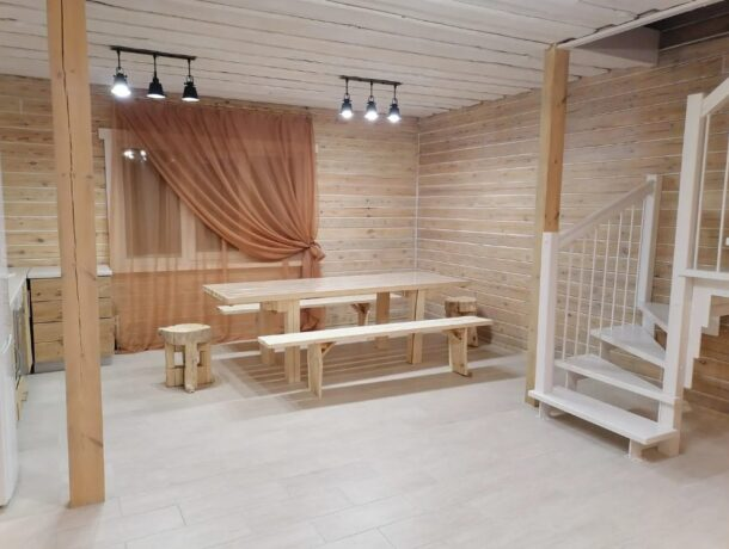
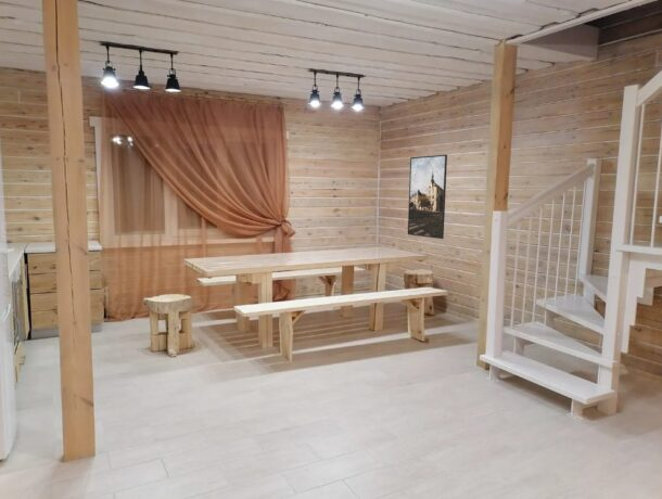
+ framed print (425, 196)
